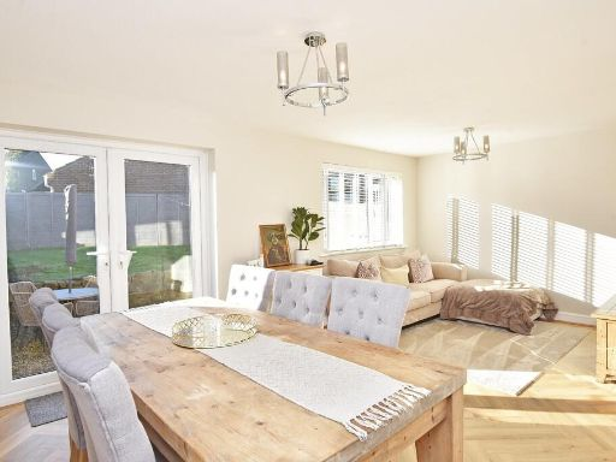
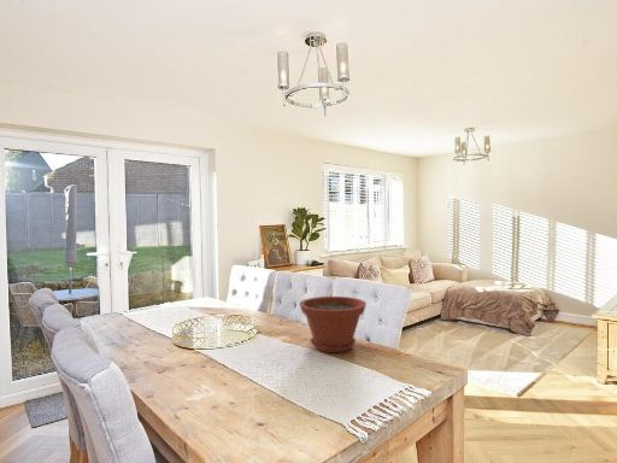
+ plant pot (333, 324)
